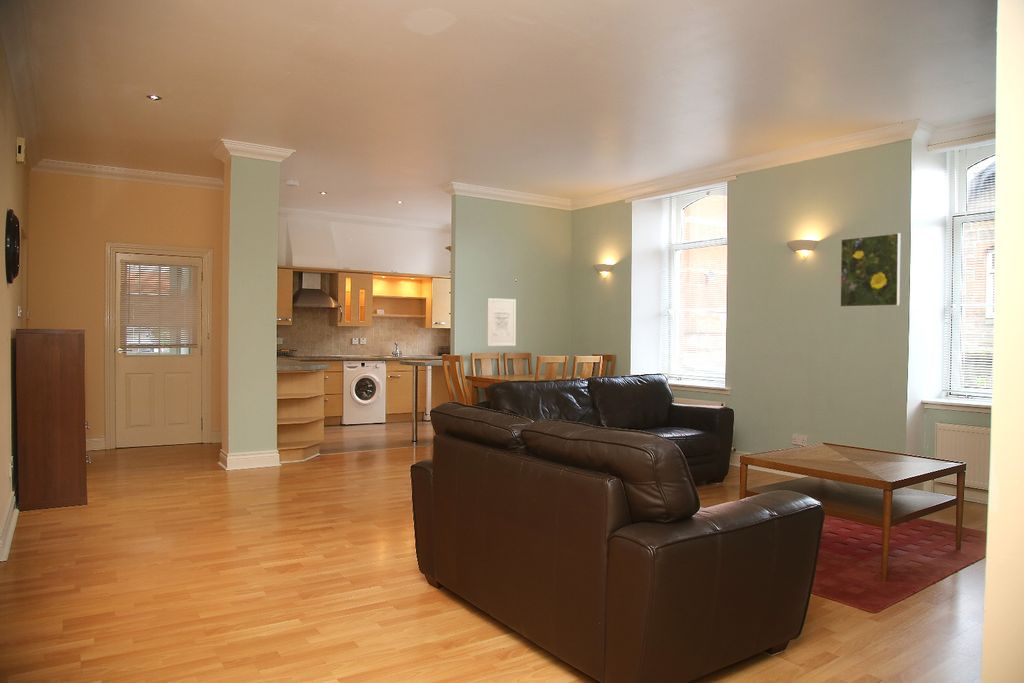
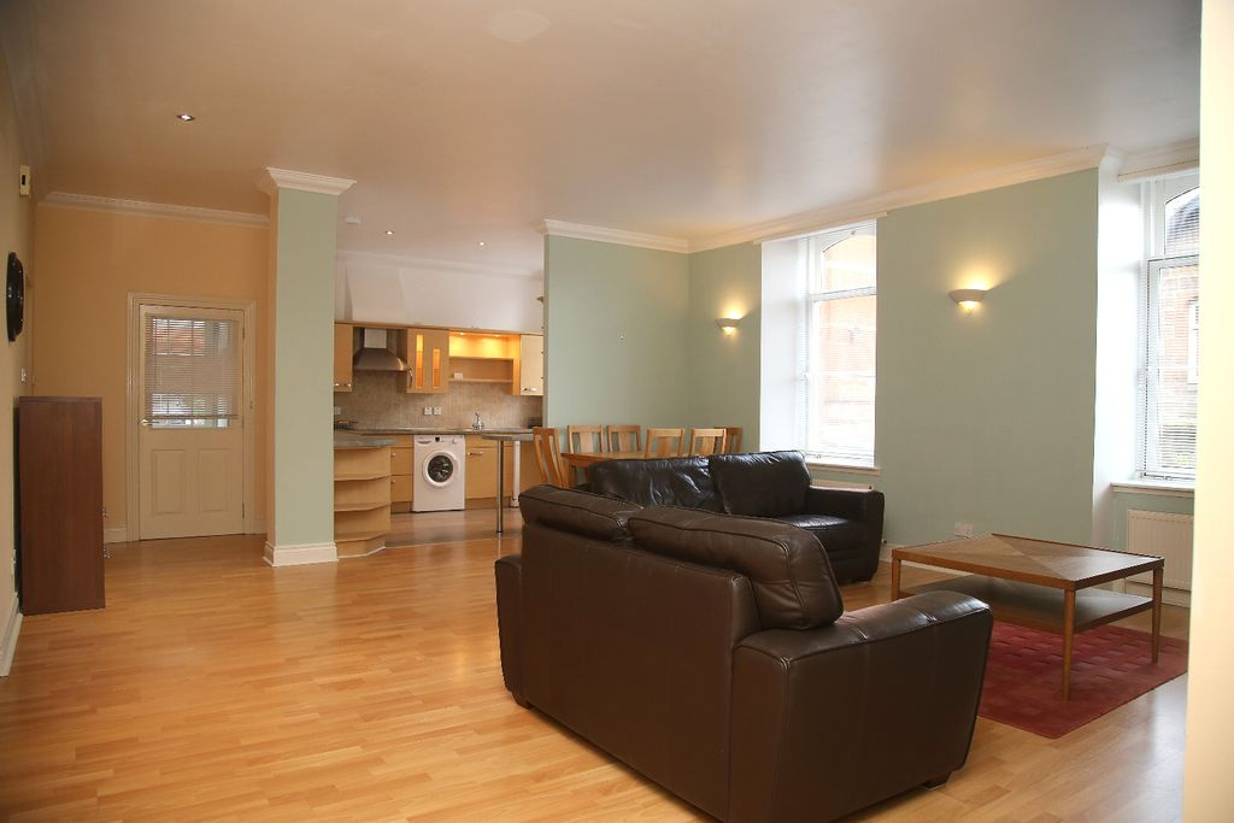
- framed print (869, 271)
- wall art (501, 322)
